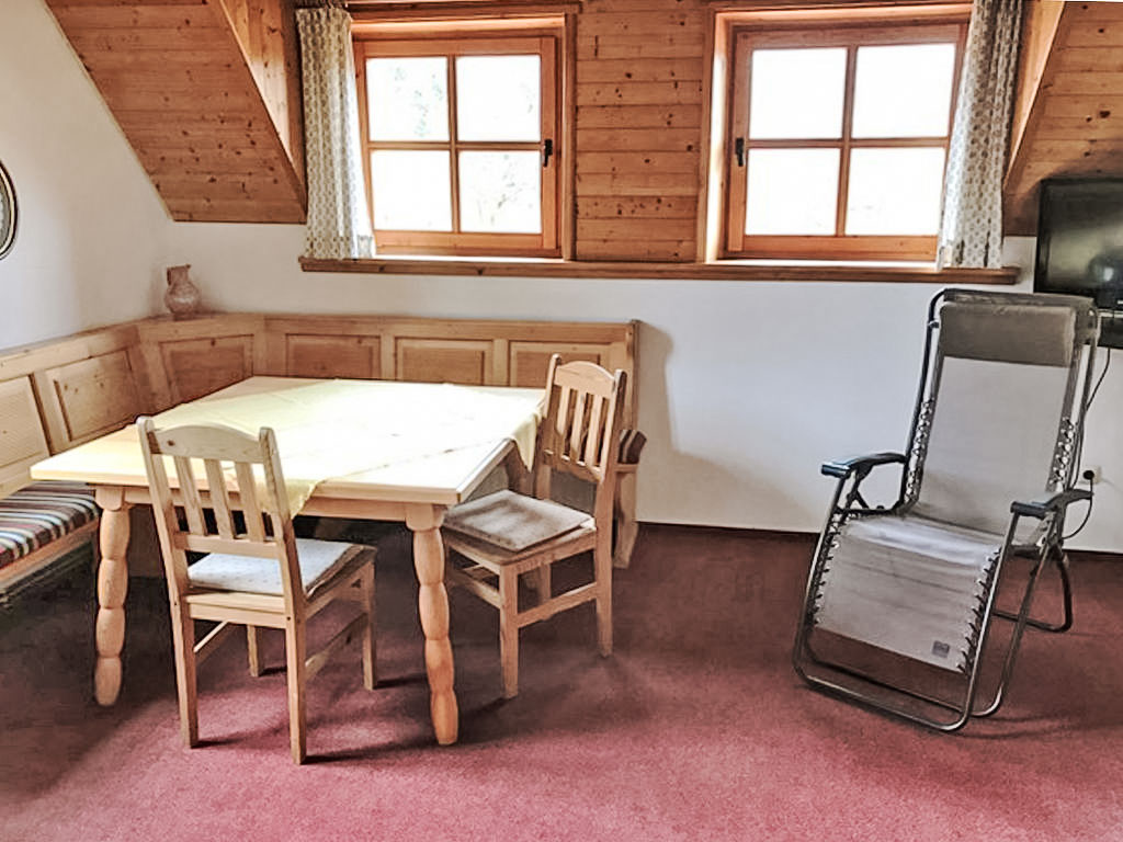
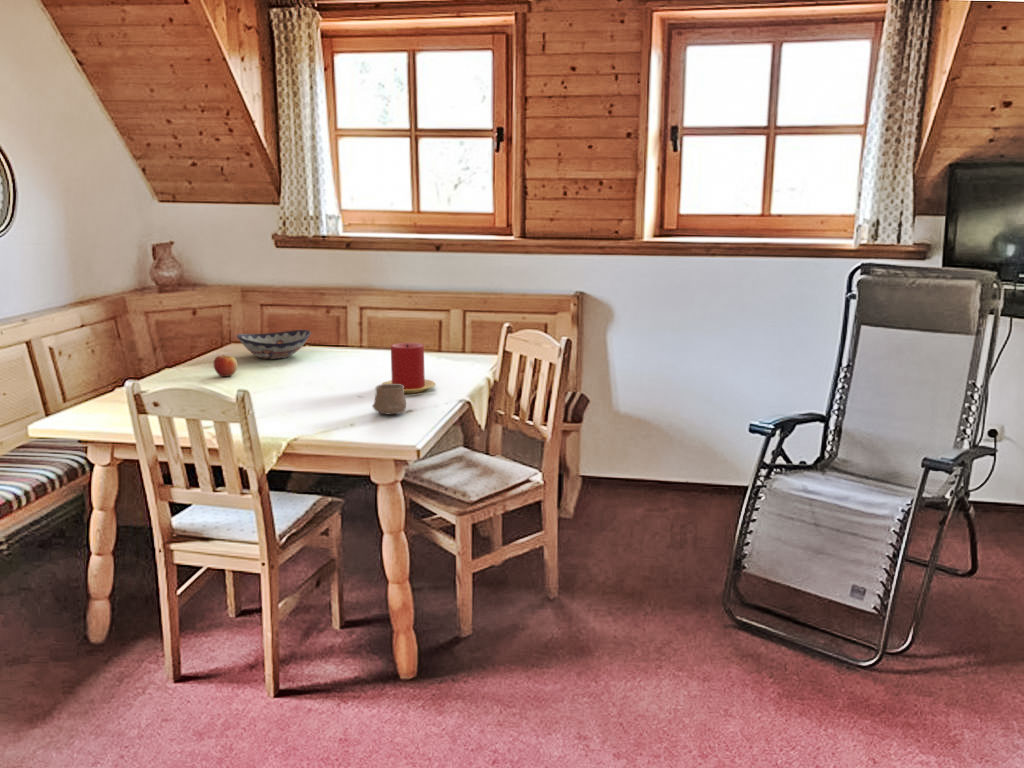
+ candle (407, 367)
+ apple (225, 364)
+ cup (390, 399)
+ decorative bowl (274, 345)
